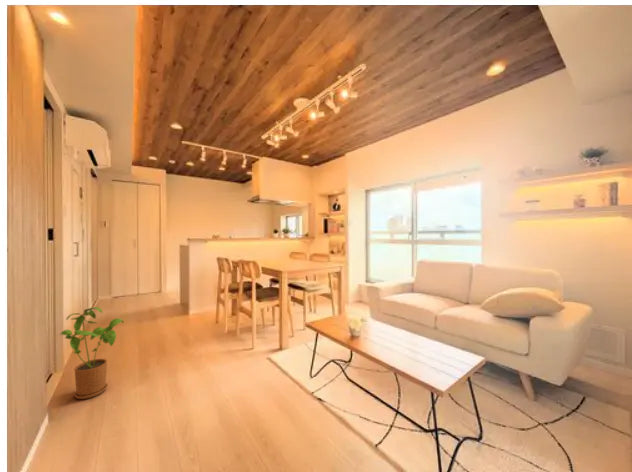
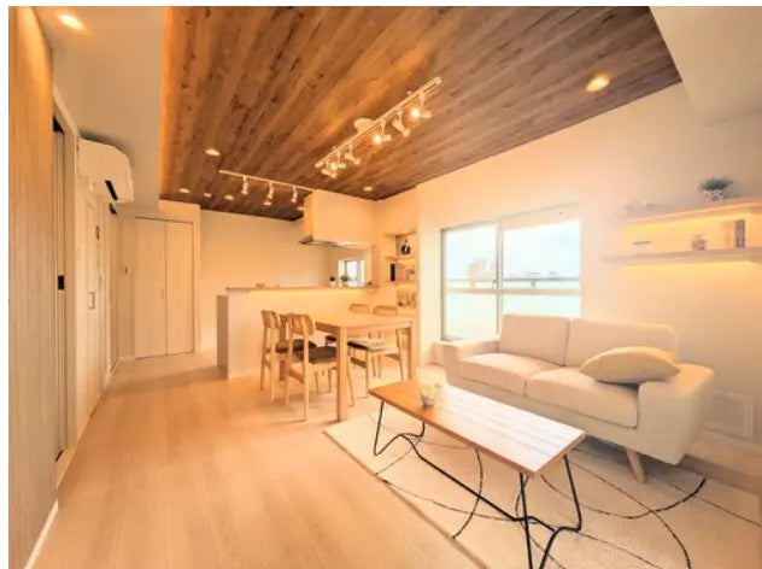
- house plant (94, 349)
